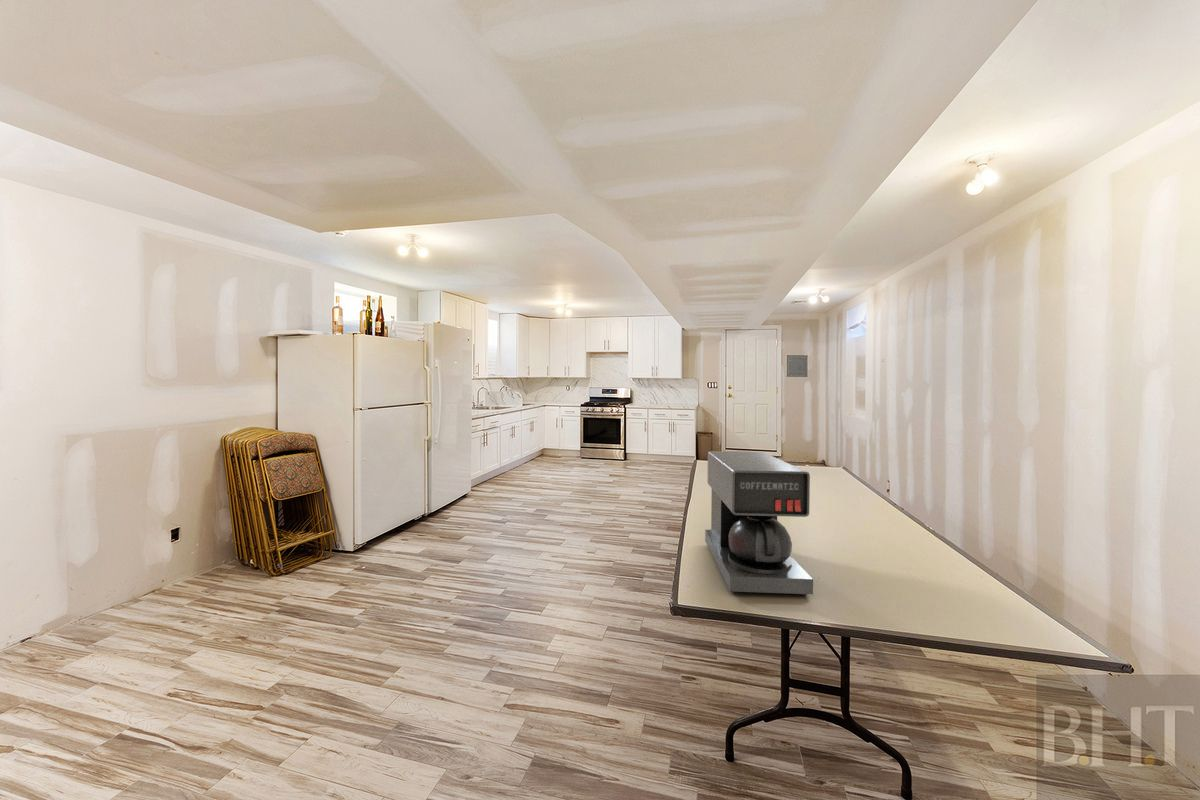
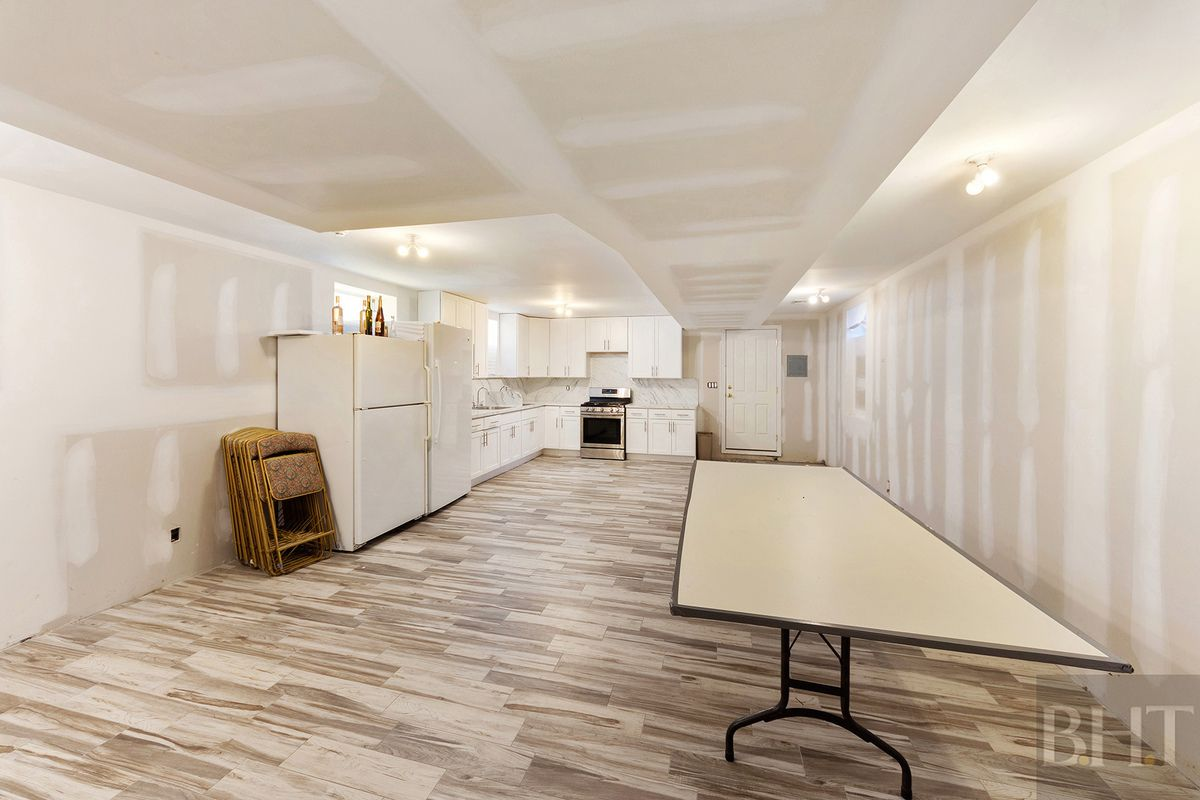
- coffee maker (751, 513)
